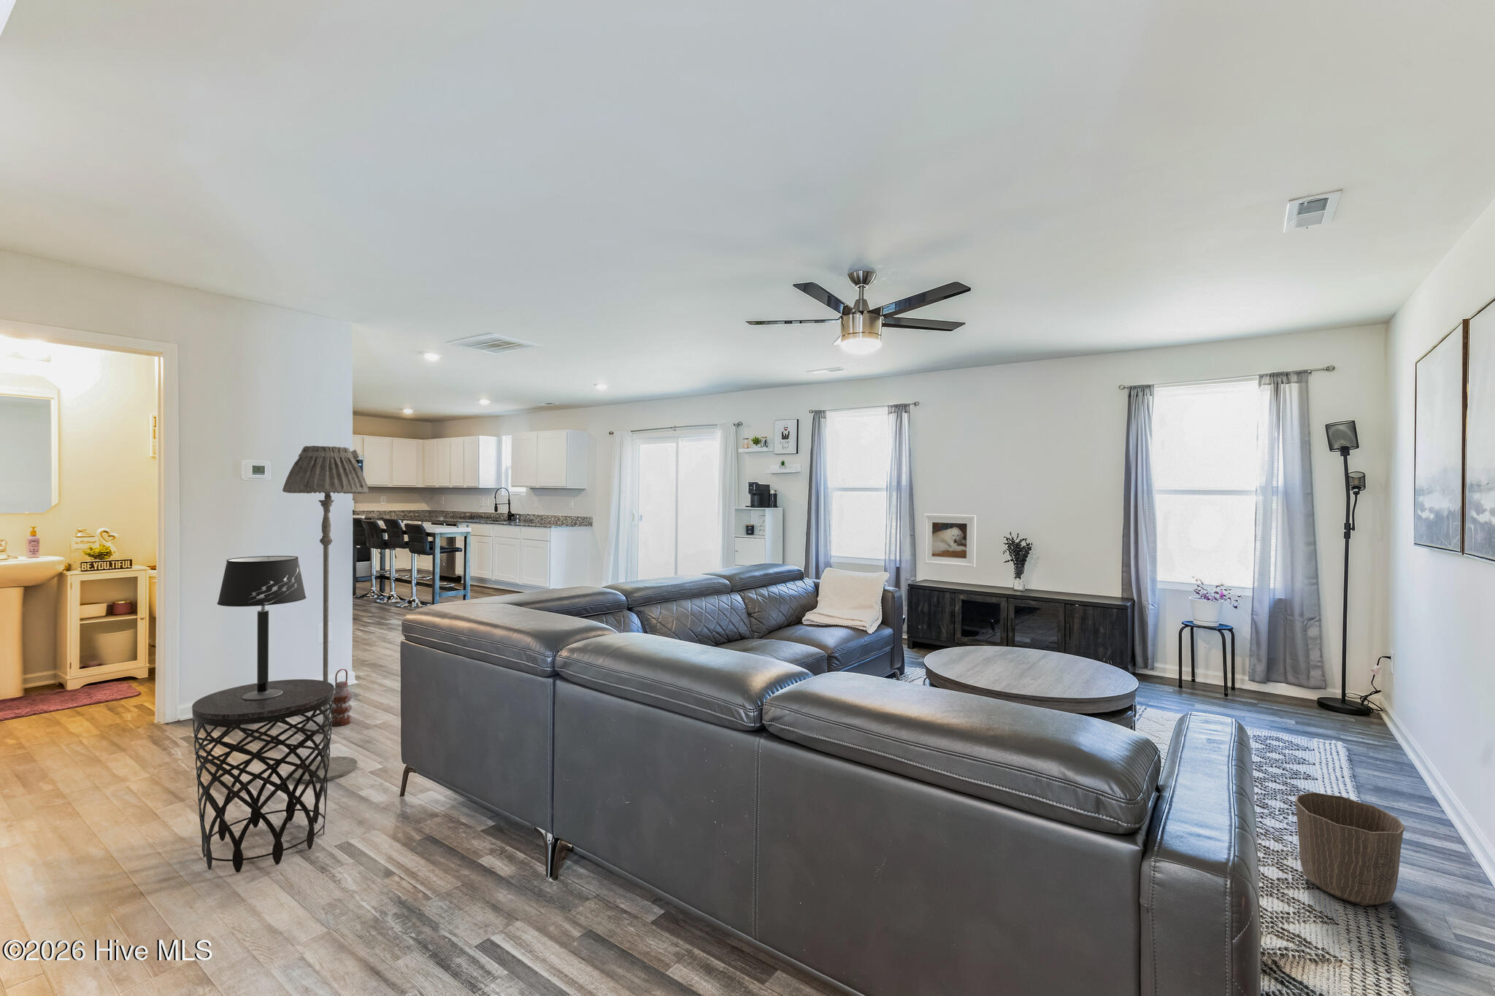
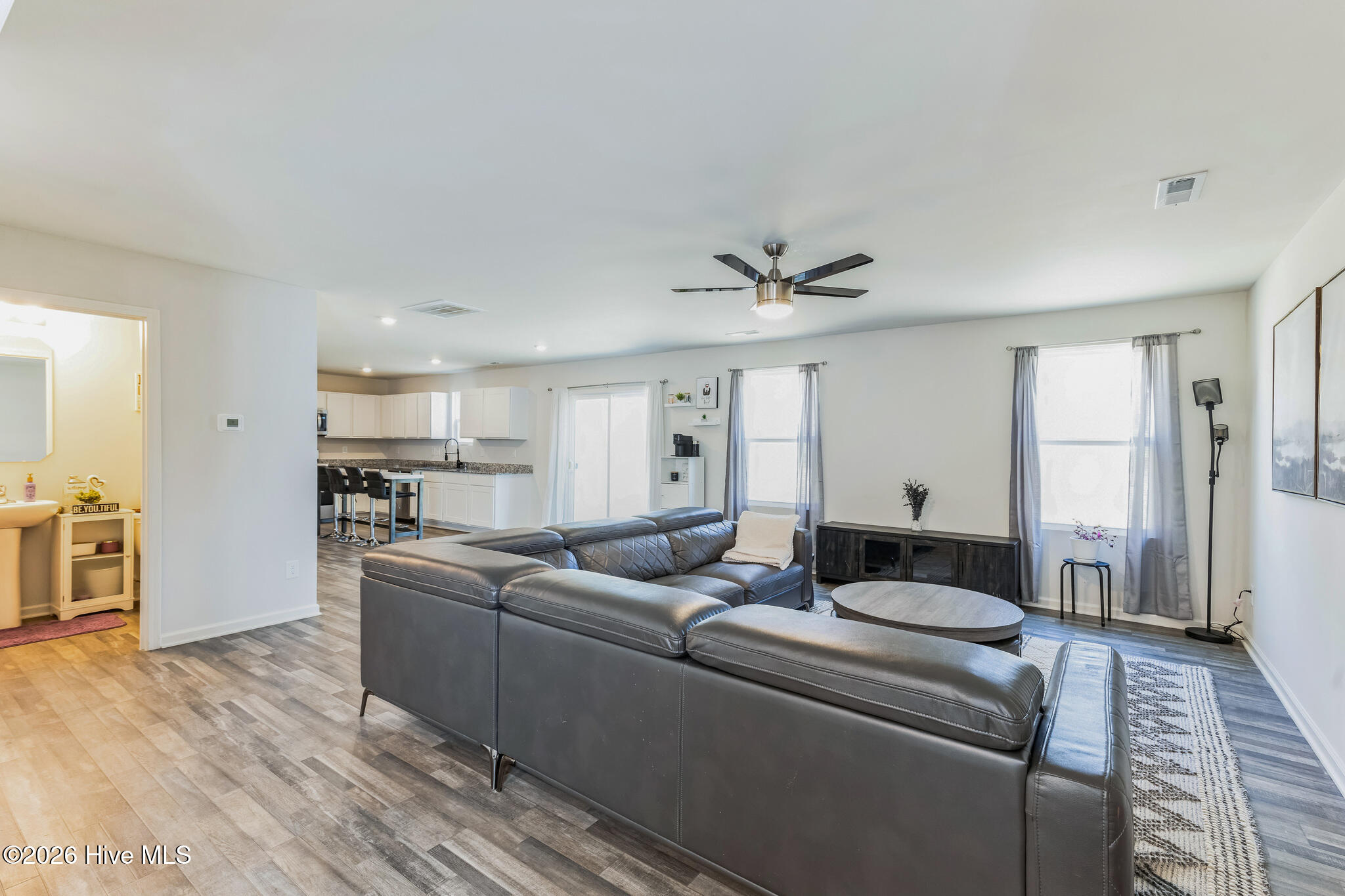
- waste basket (1347, 849)
- table lamp (262, 626)
- floor lamp (326, 609)
- side table (266, 770)
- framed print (949, 540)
- lantern (341, 696)
